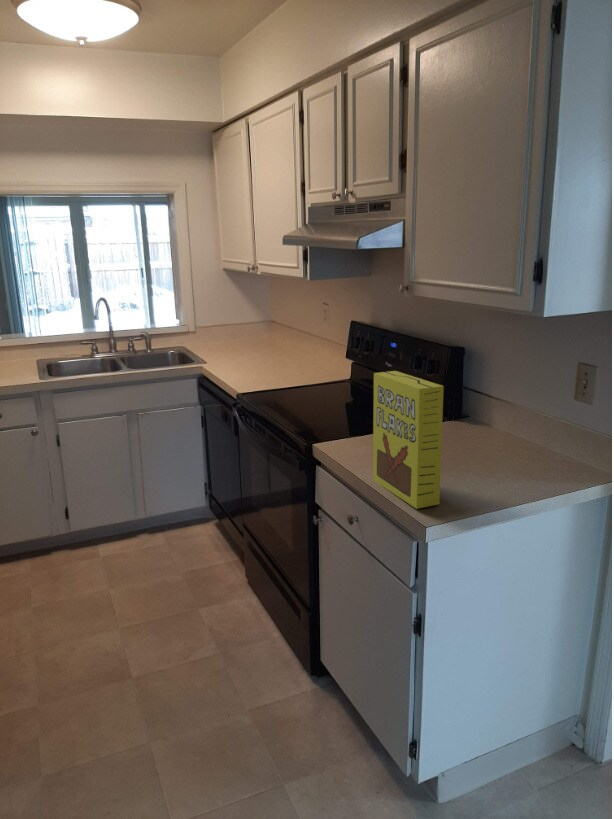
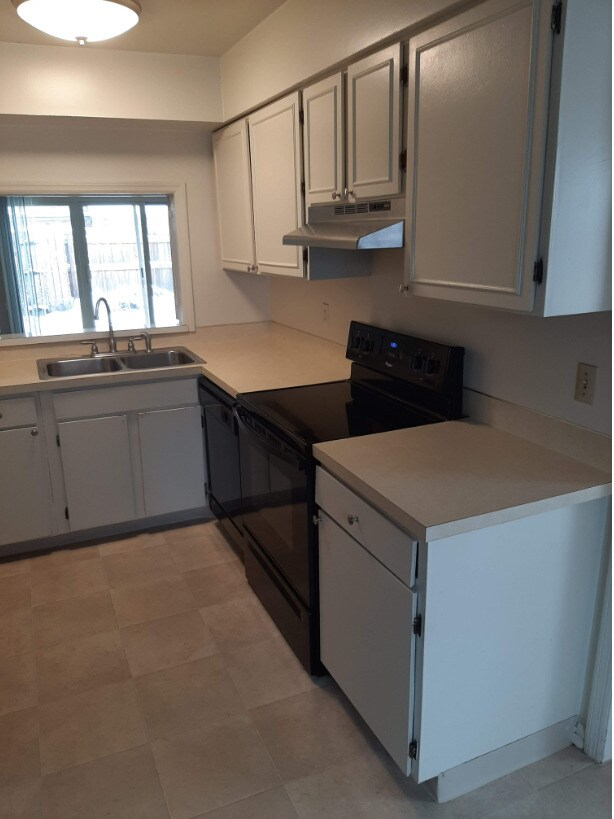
- cereal box (405, 436)
